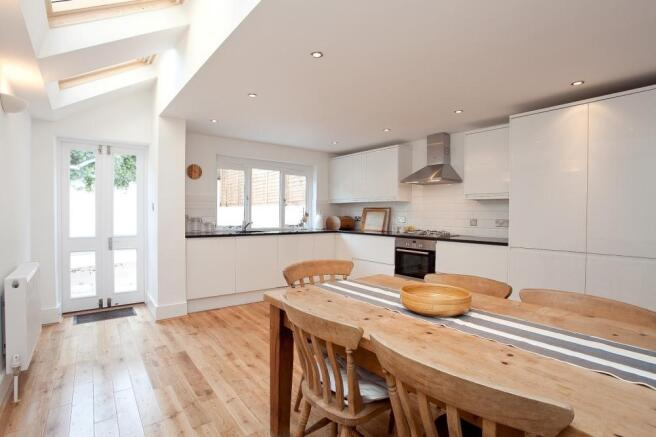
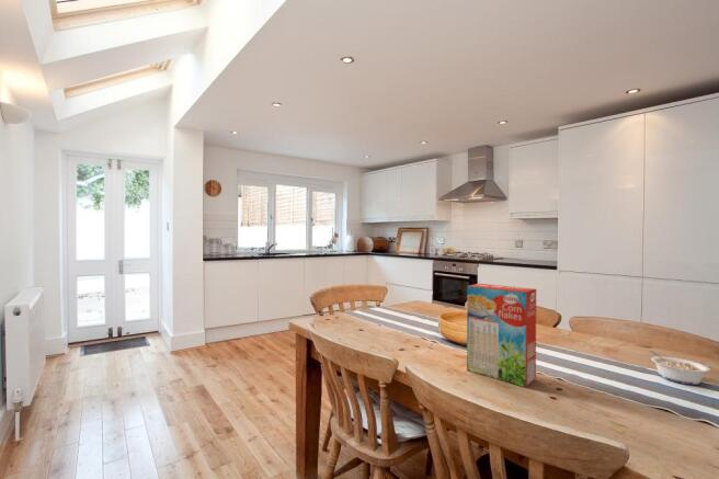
+ cereal box (500, 331)
+ legume (676, 368)
